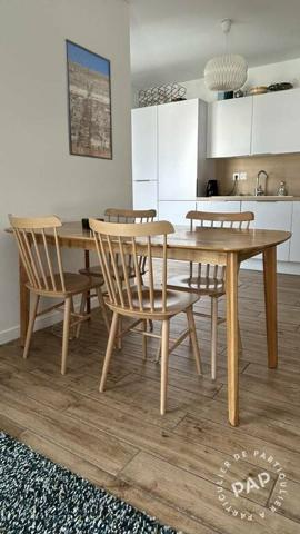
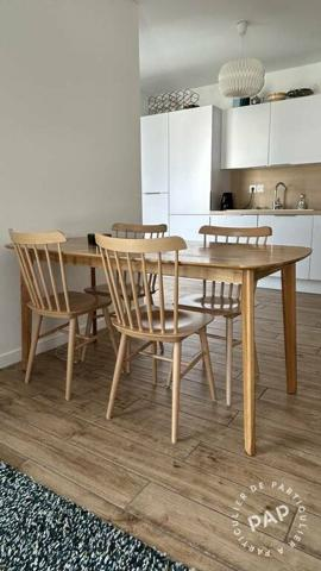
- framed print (90, 105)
